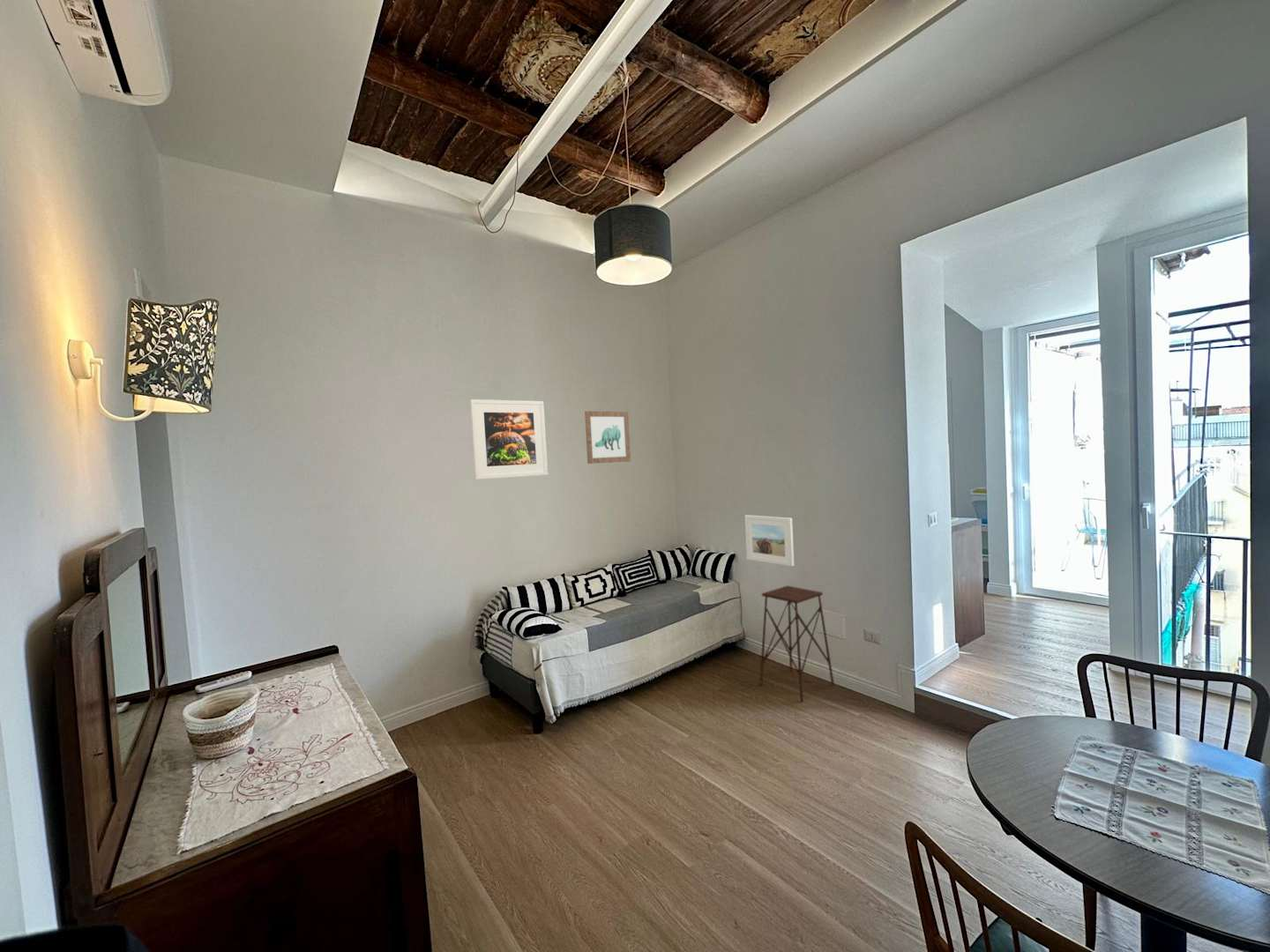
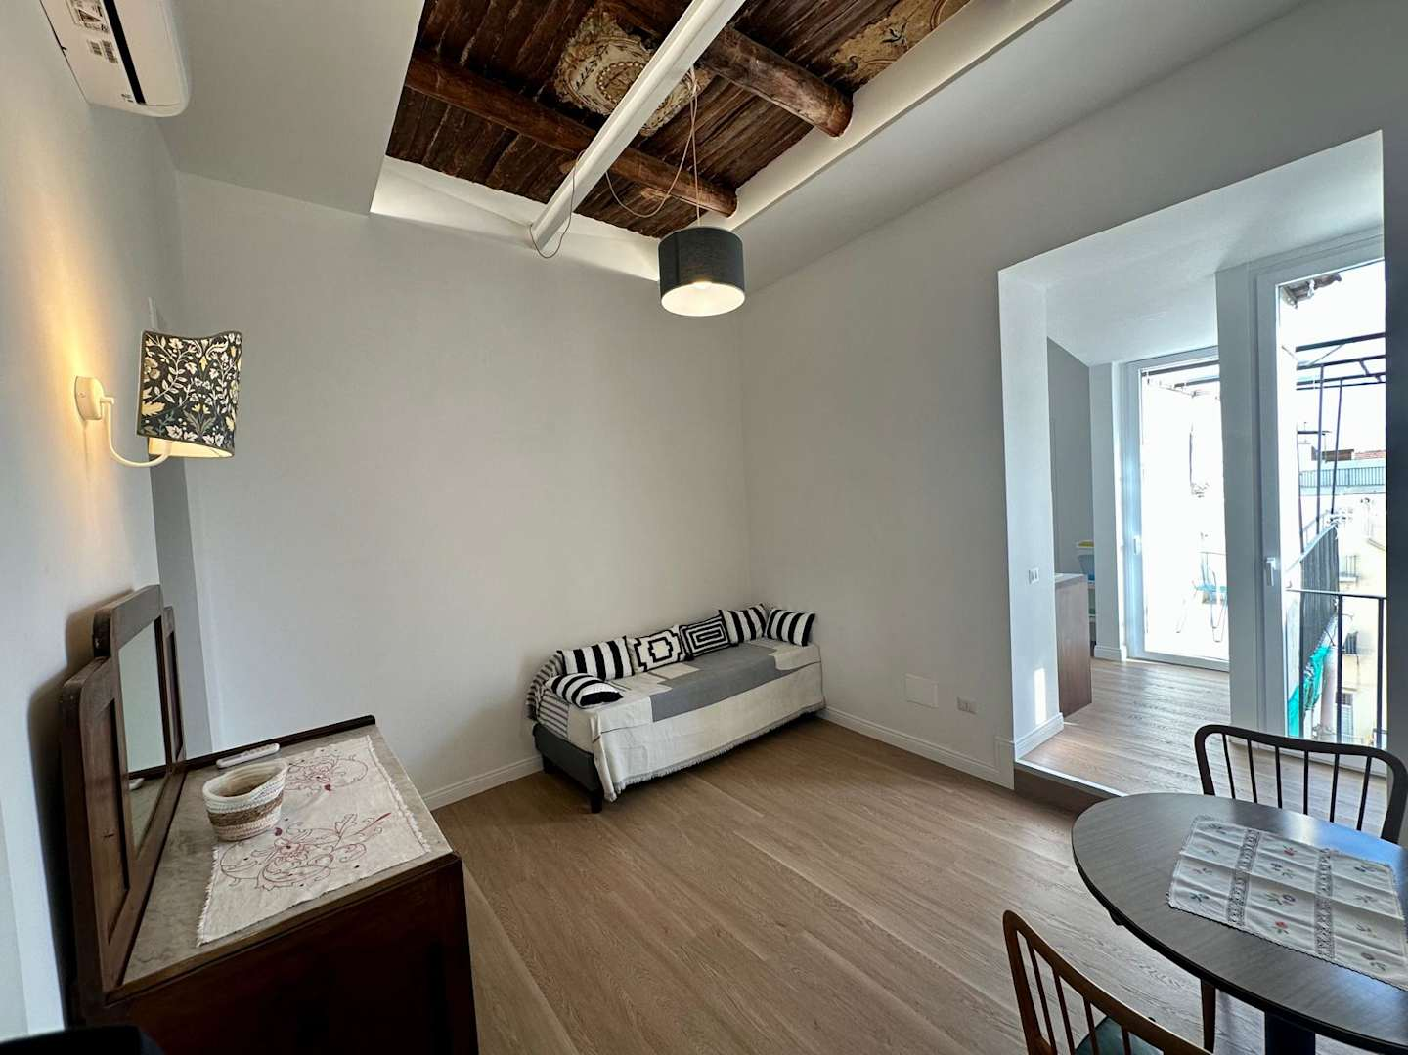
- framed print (510, 438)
- side table (796, 639)
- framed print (768, 539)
- wall art (608, 436)
